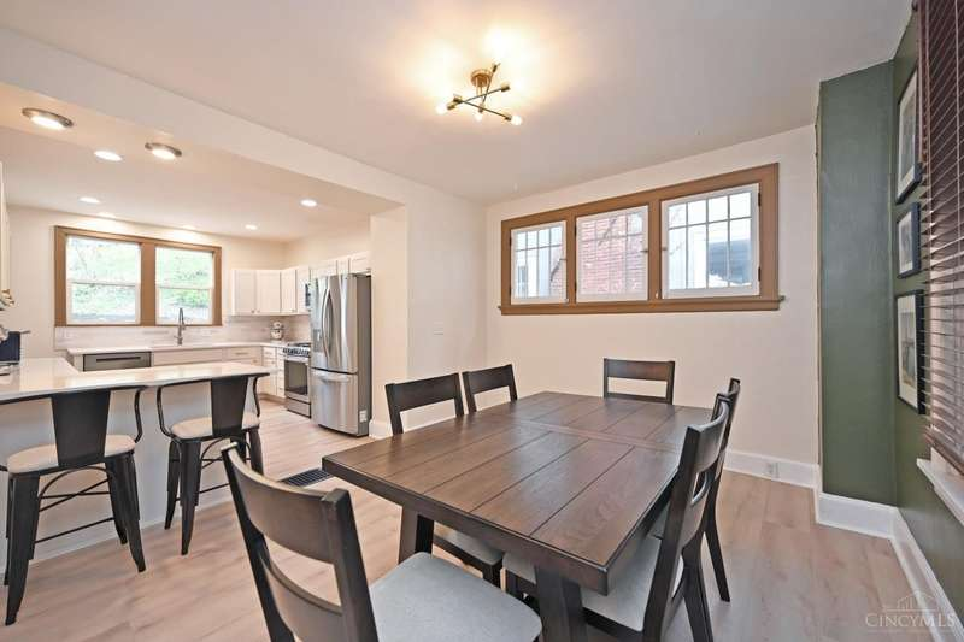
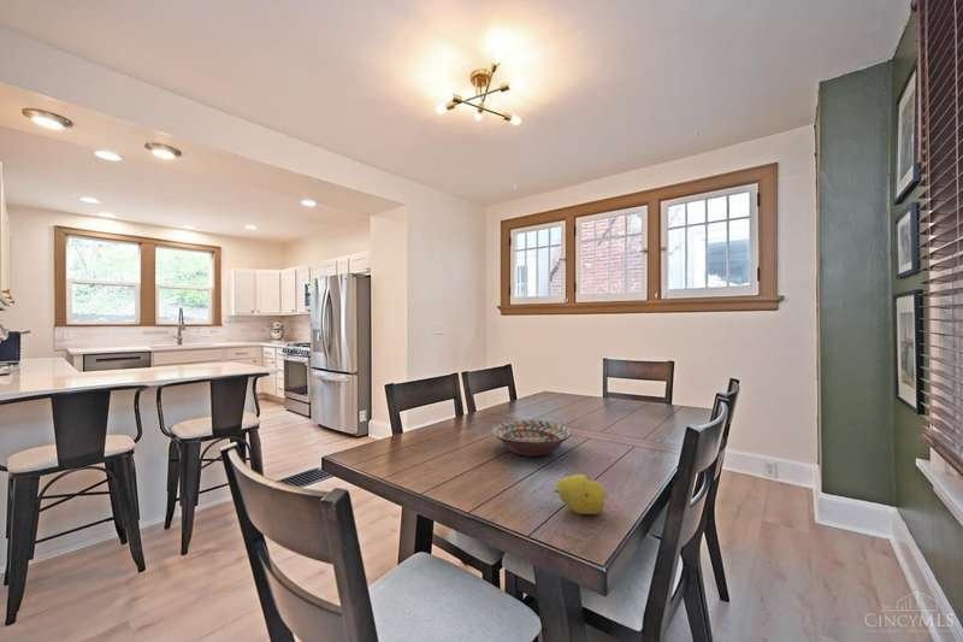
+ fruit (579, 493)
+ decorative bowl (531, 440)
